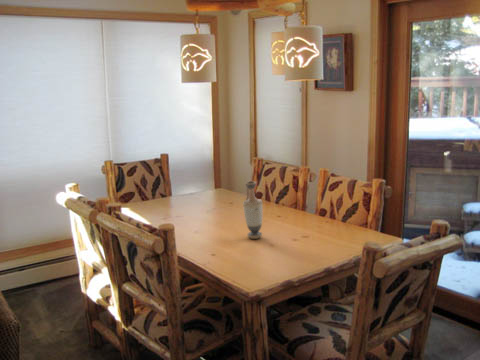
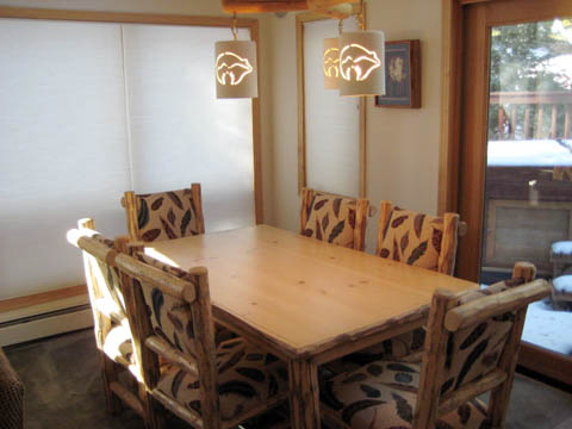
- vase (252, 210)
